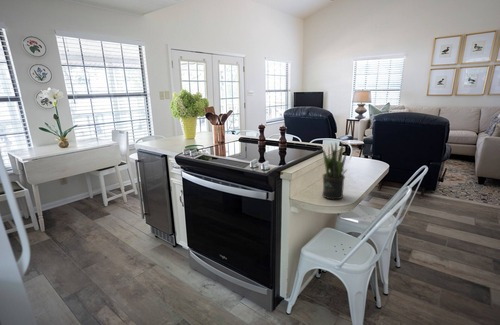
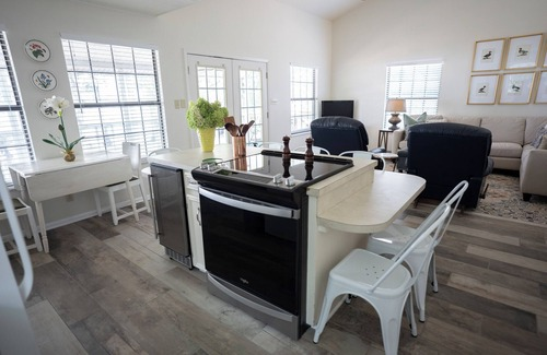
- potted plant (334, 170)
